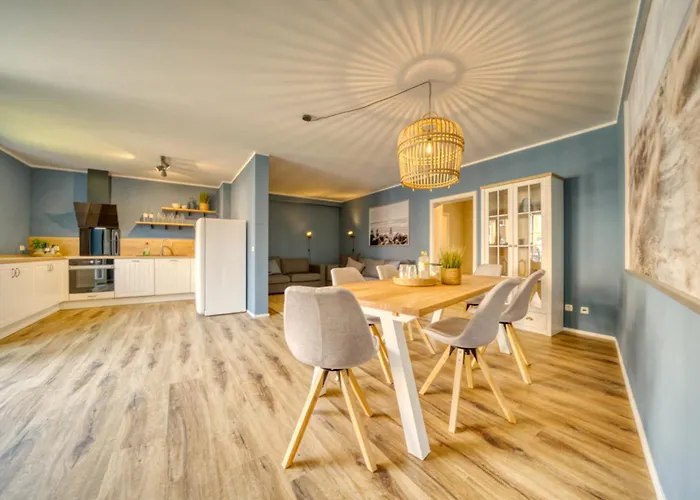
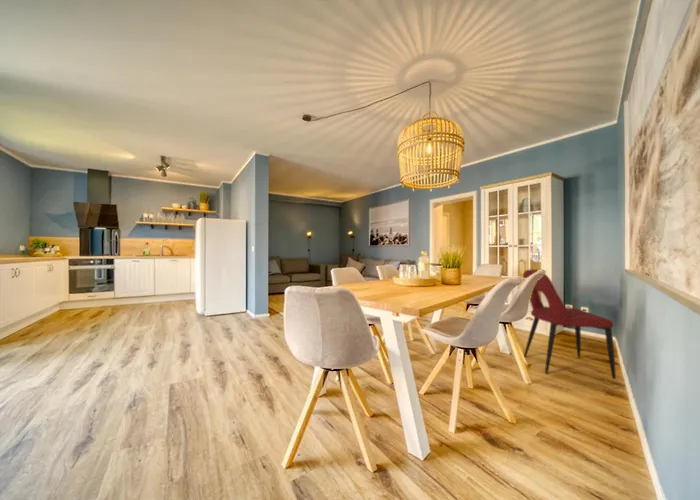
+ chair (562, 318)
